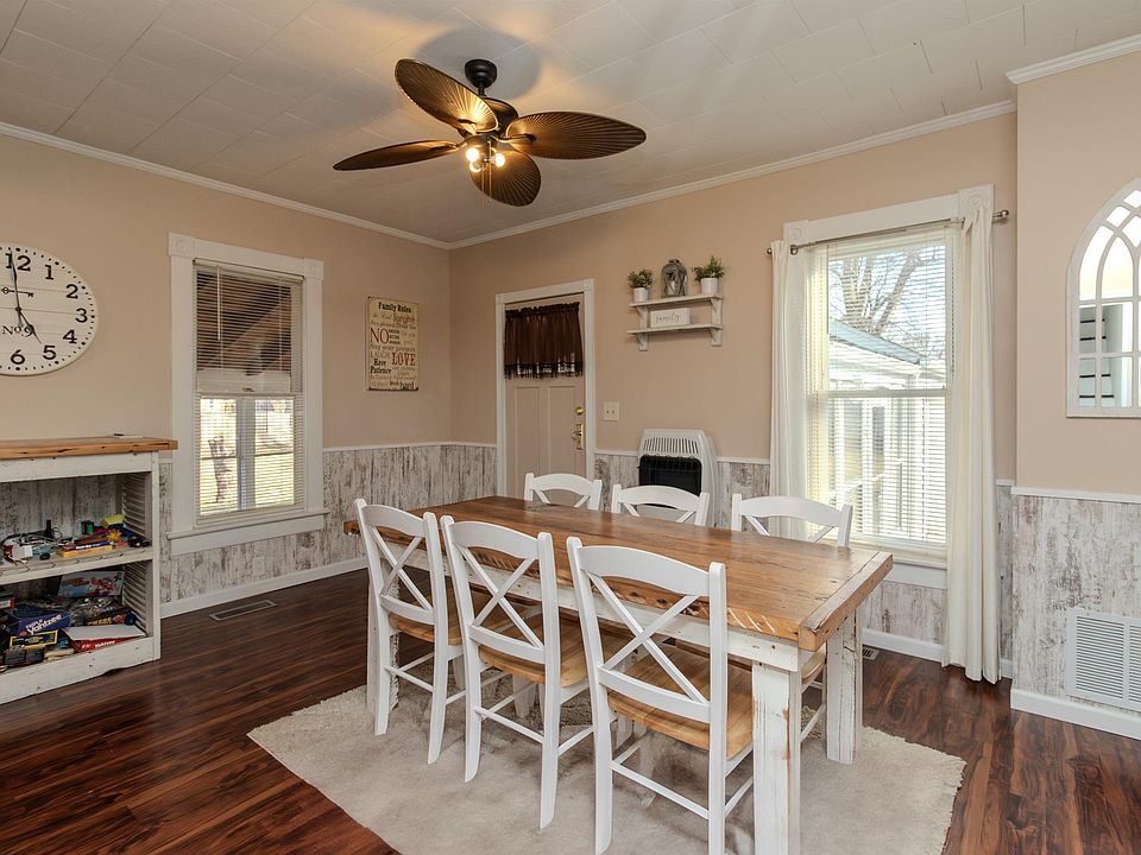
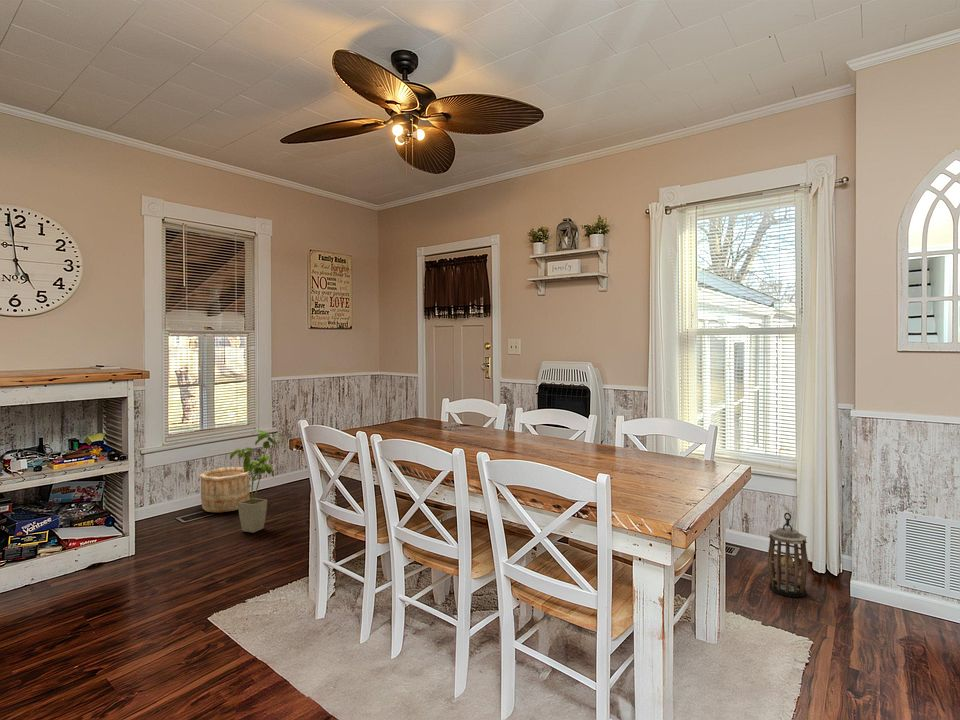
+ lantern (787, 551)
+ wooden bucket (226, 489)
+ house plant (259, 479)
